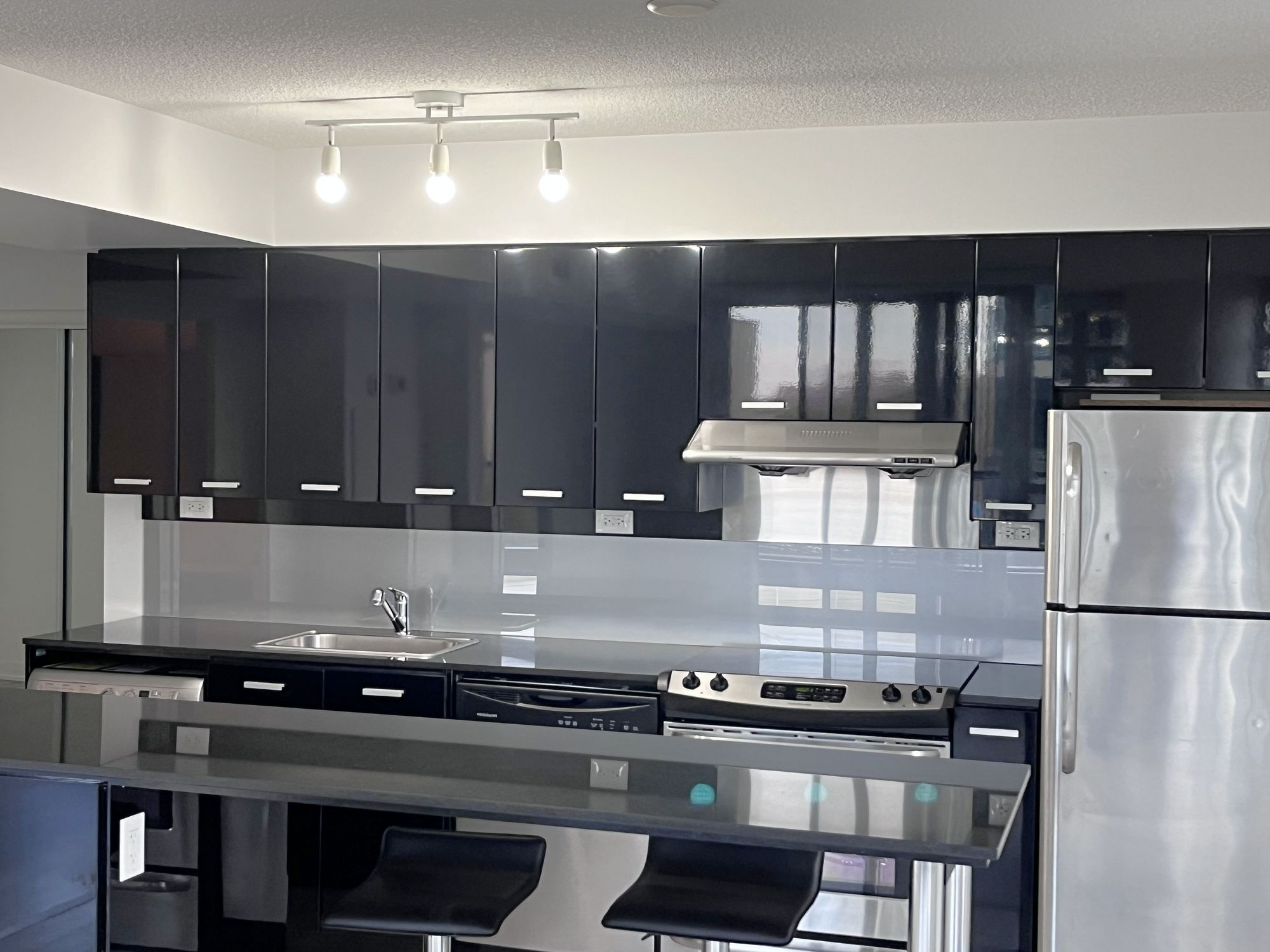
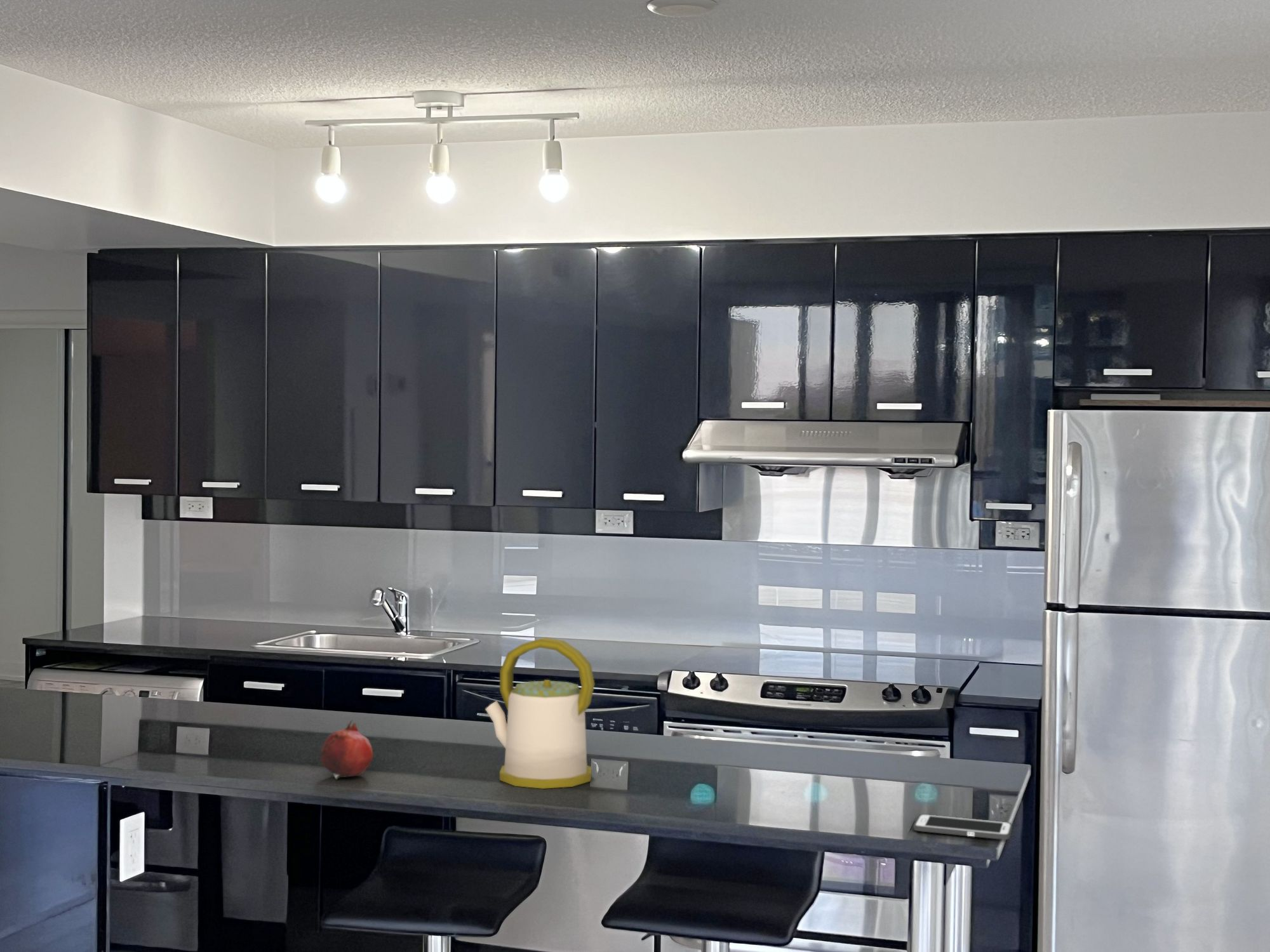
+ cell phone (963, 827)
+ kettle (538, 707)
+ fruit (346, 748)
